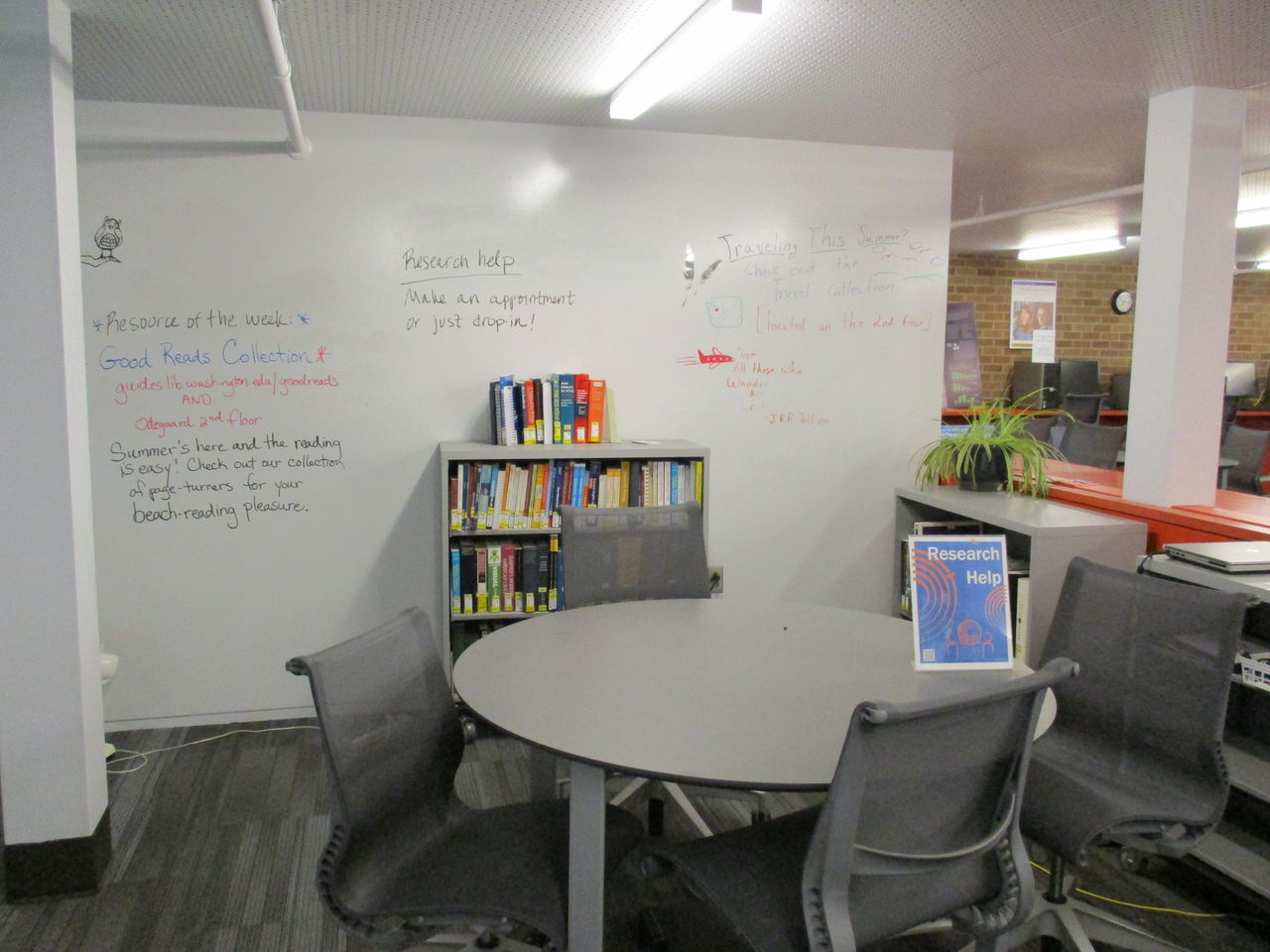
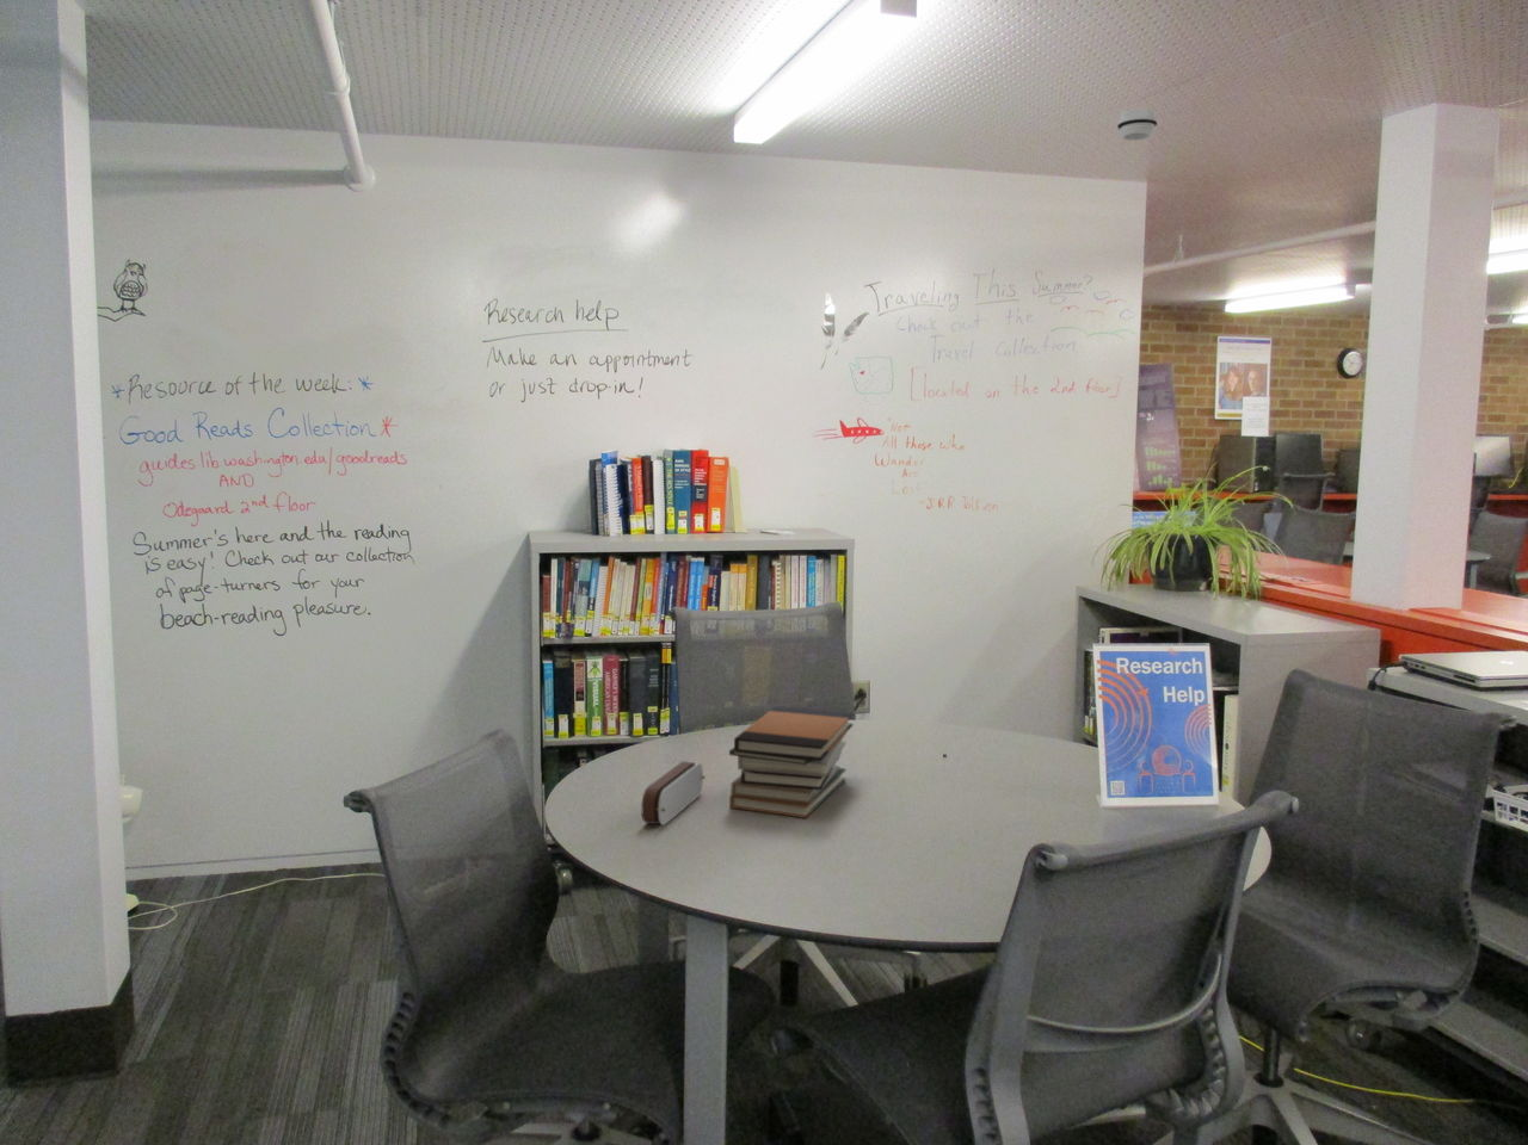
+ pencil case (675, 791)
+ book stack (794, 759)
+ smoke detector (1137, 124)
